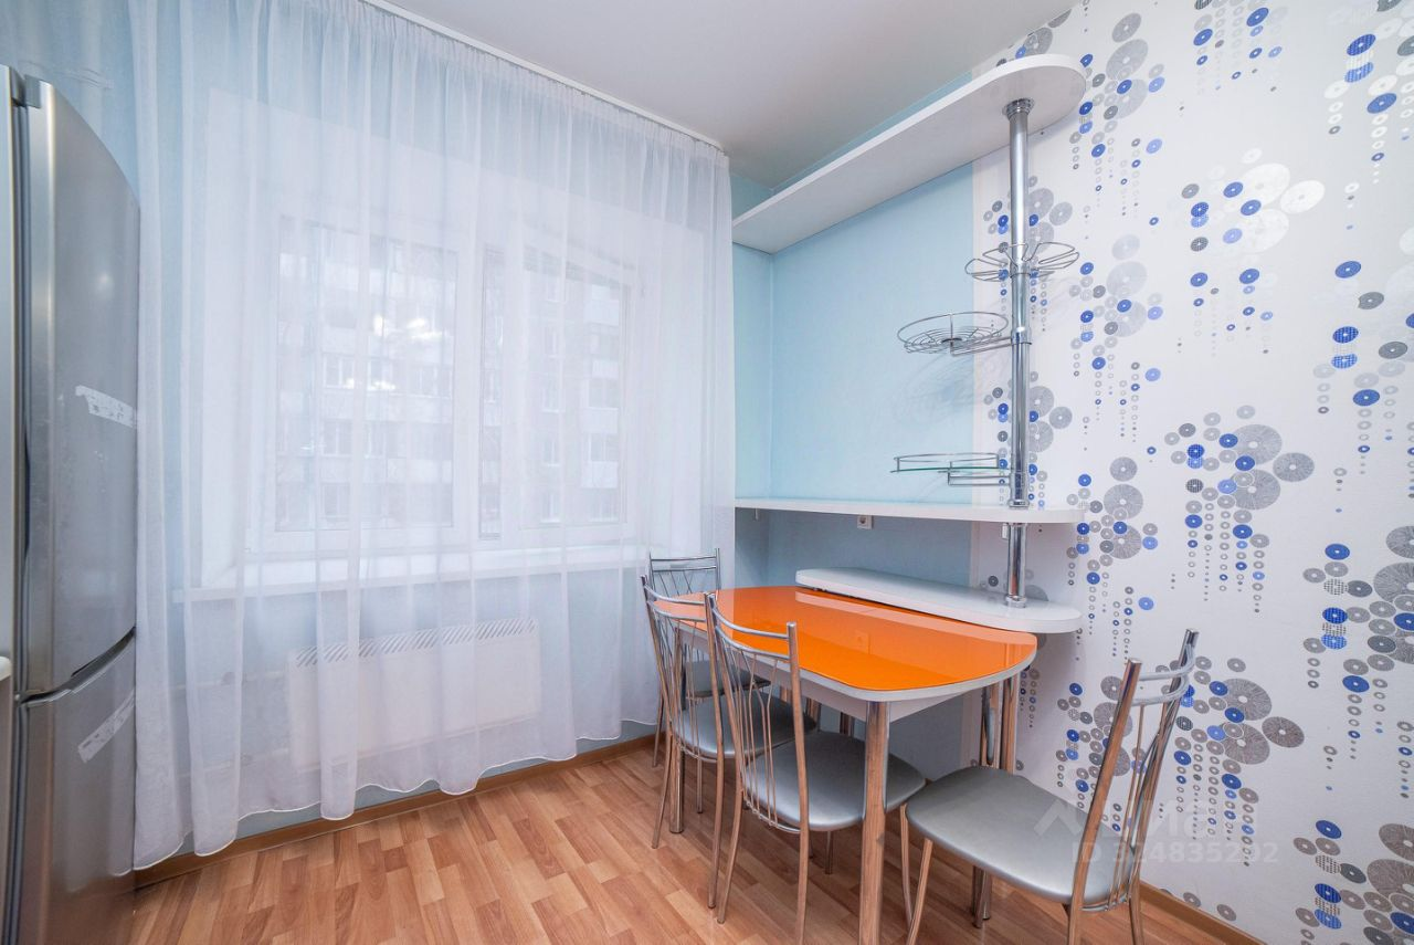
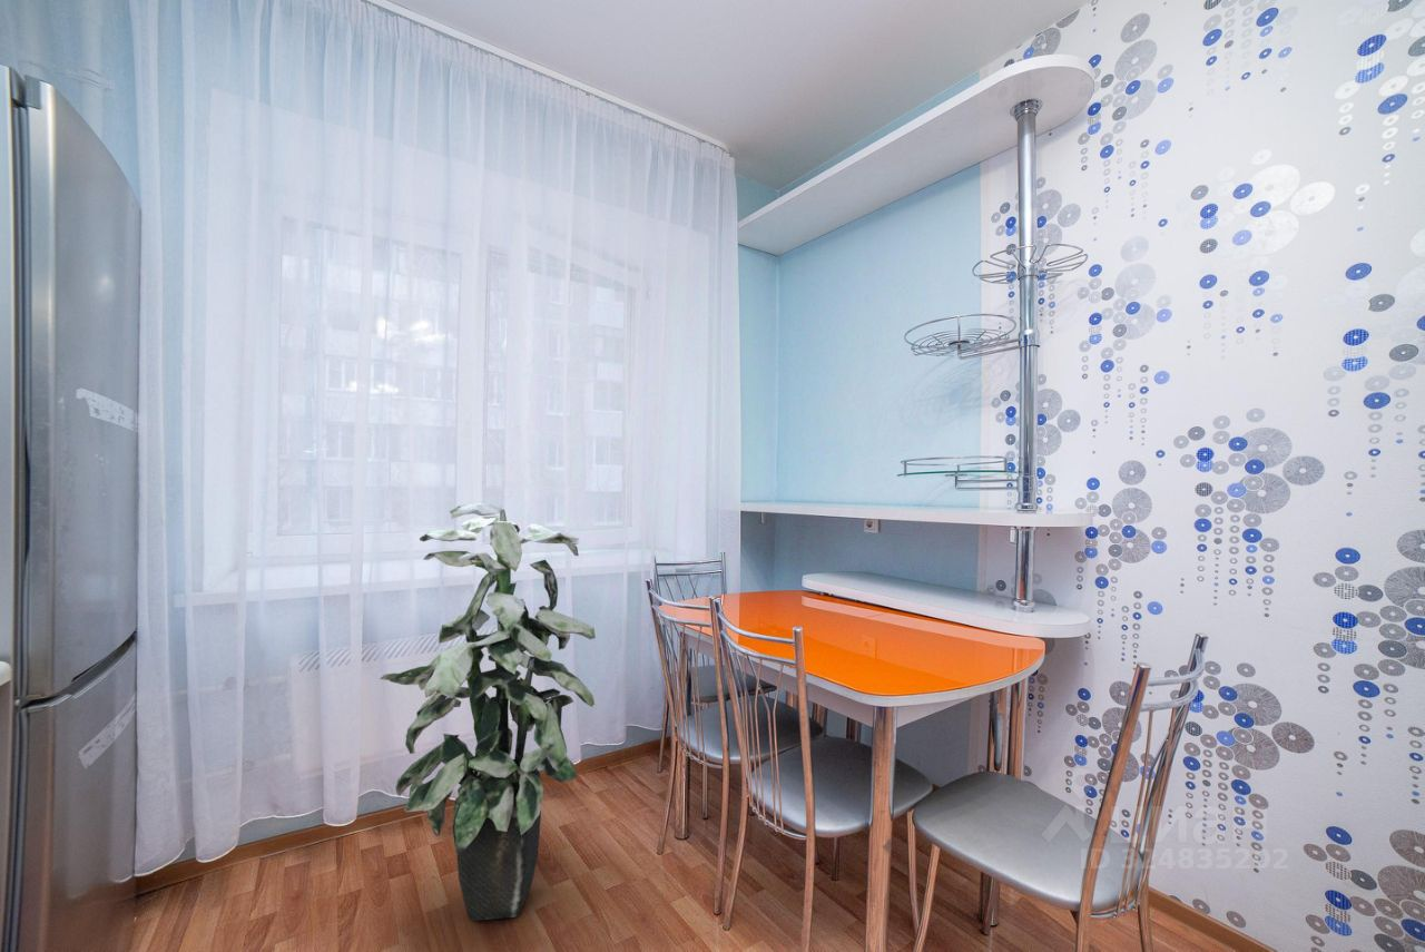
+ indoor plant (492, 697)
